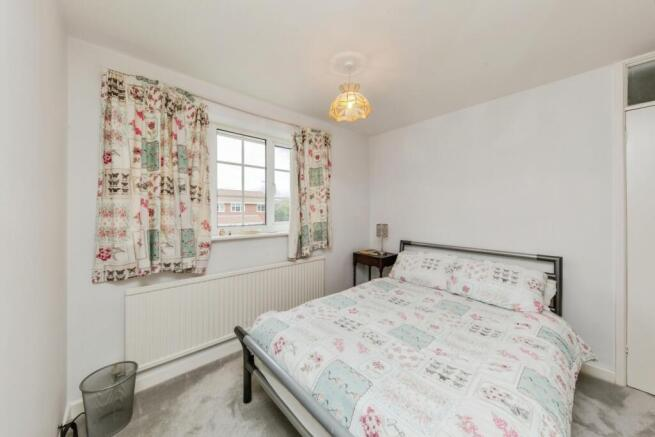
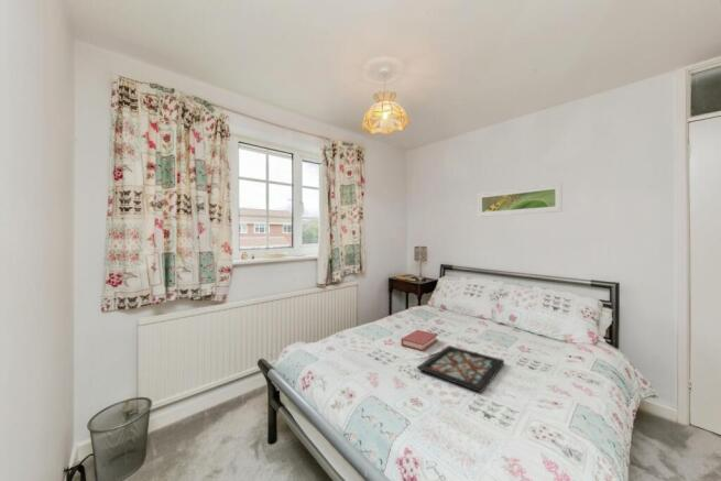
+ book (419, 339)
+ decorative tray (461, 364)
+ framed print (515, 201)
